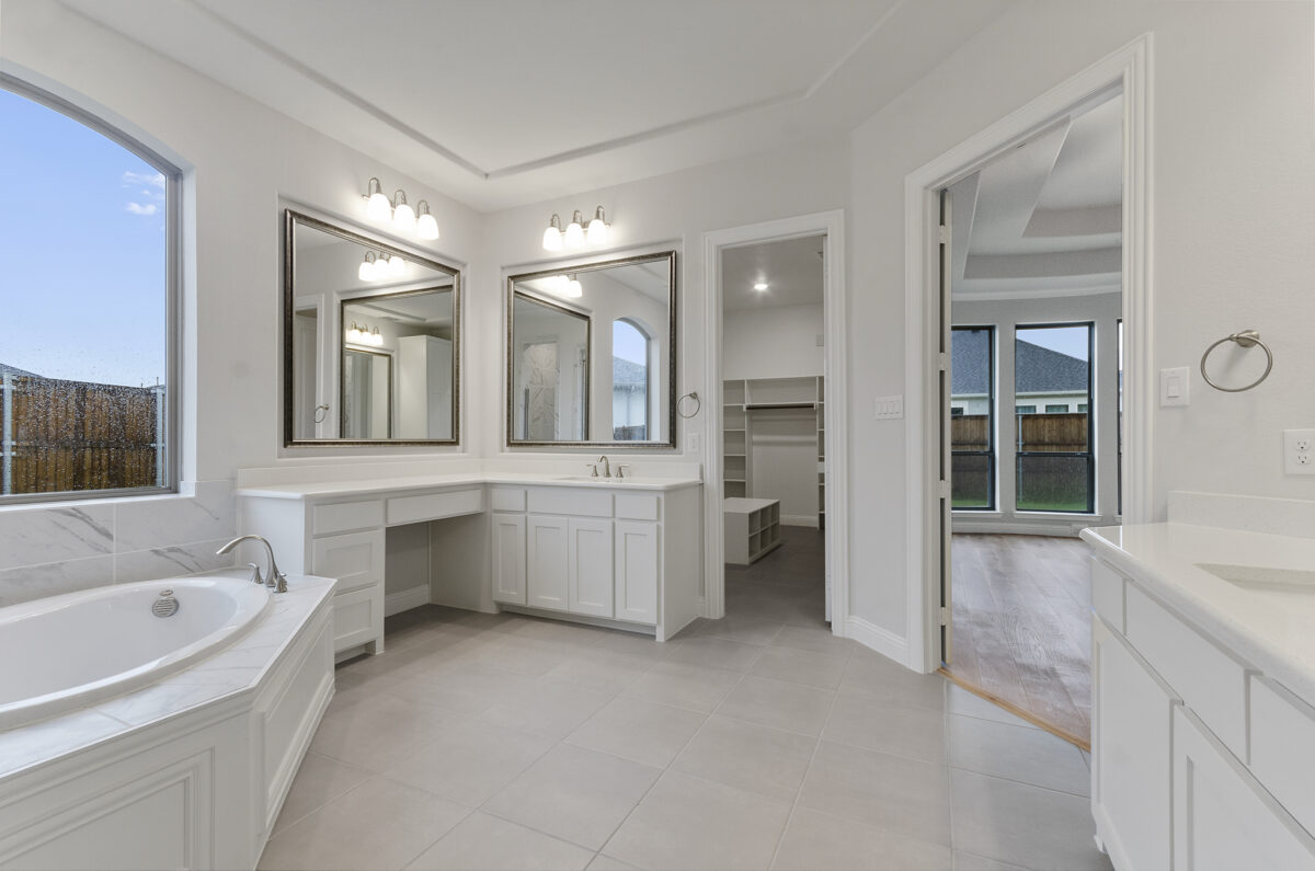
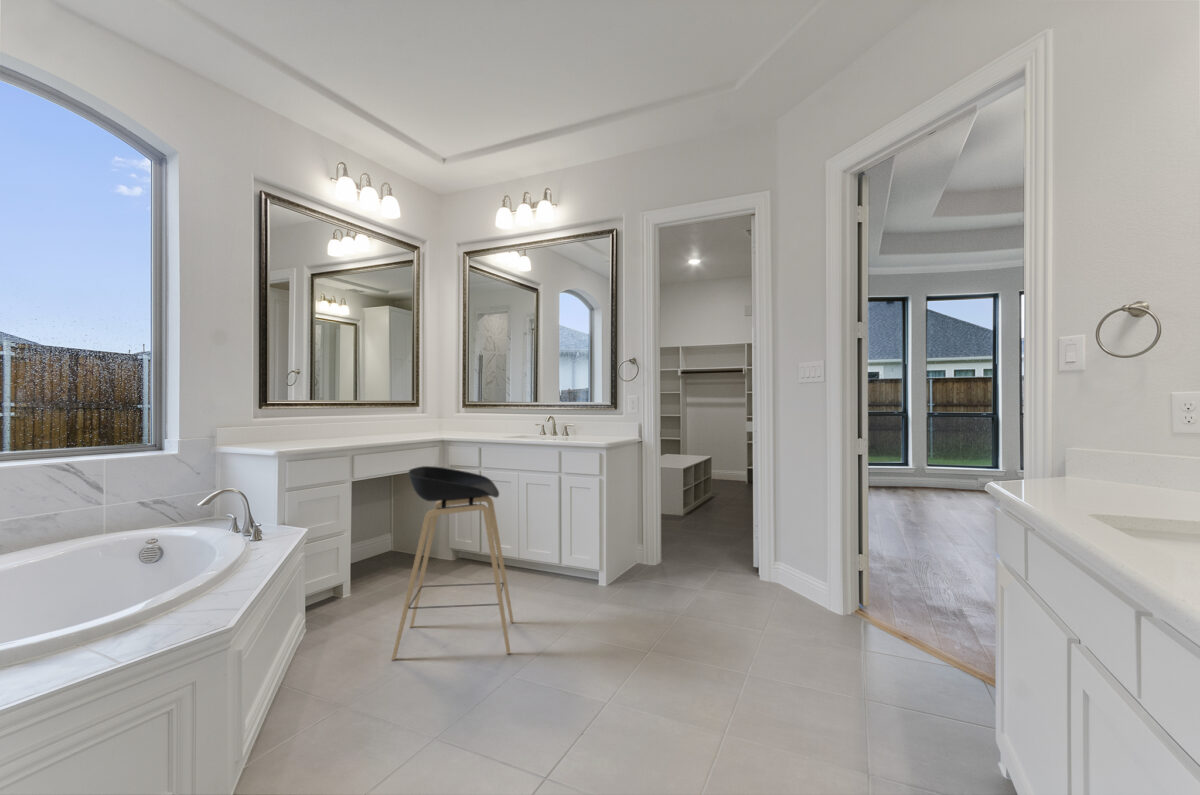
+ stool (430, 548)
